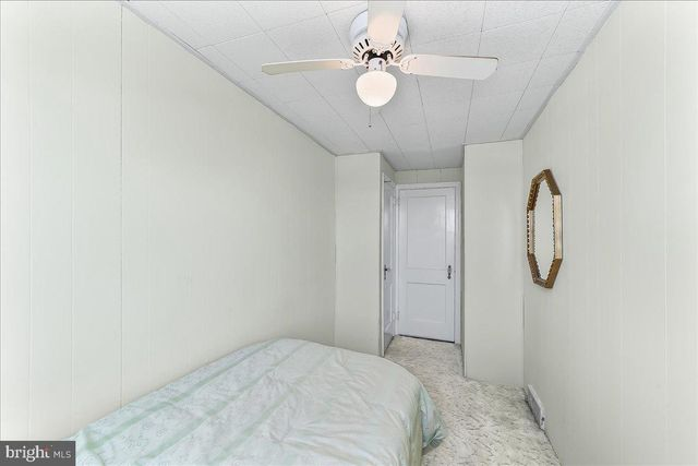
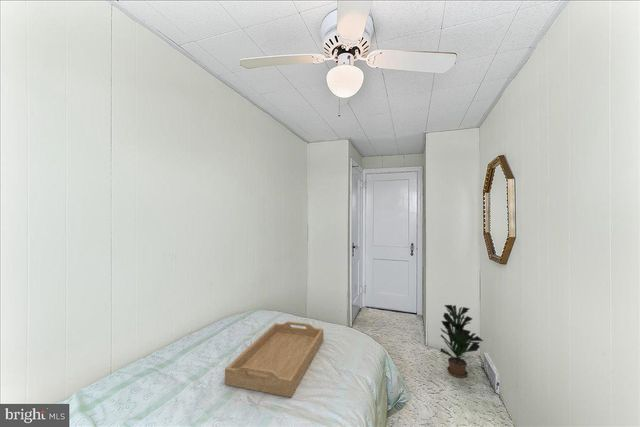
+ potted plant (461, 340)
+ serving tray (281, 350)
